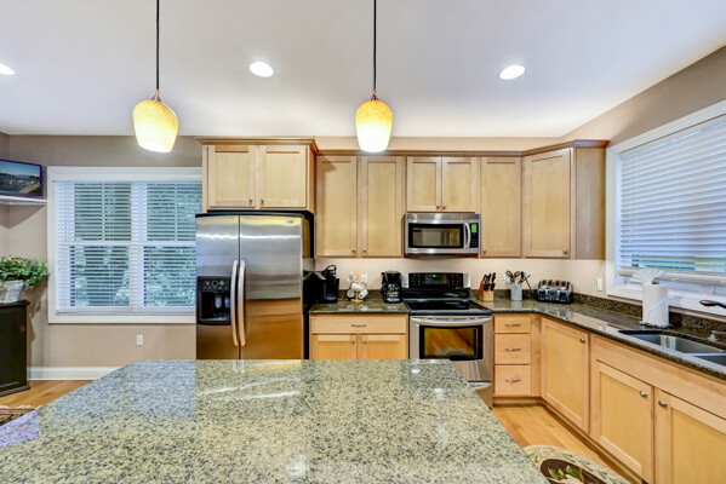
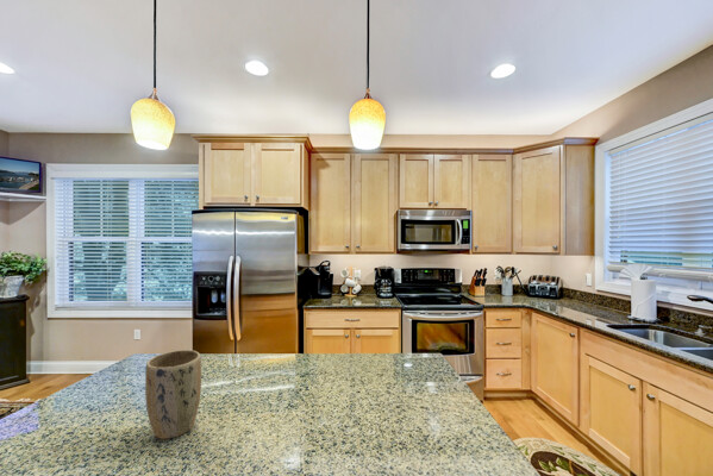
+ plant pot (174, 393)
